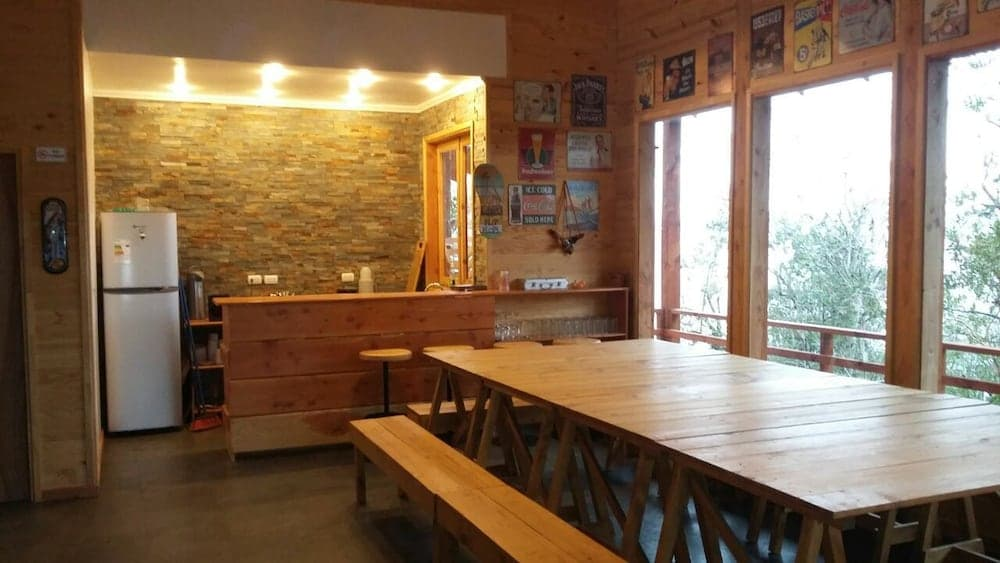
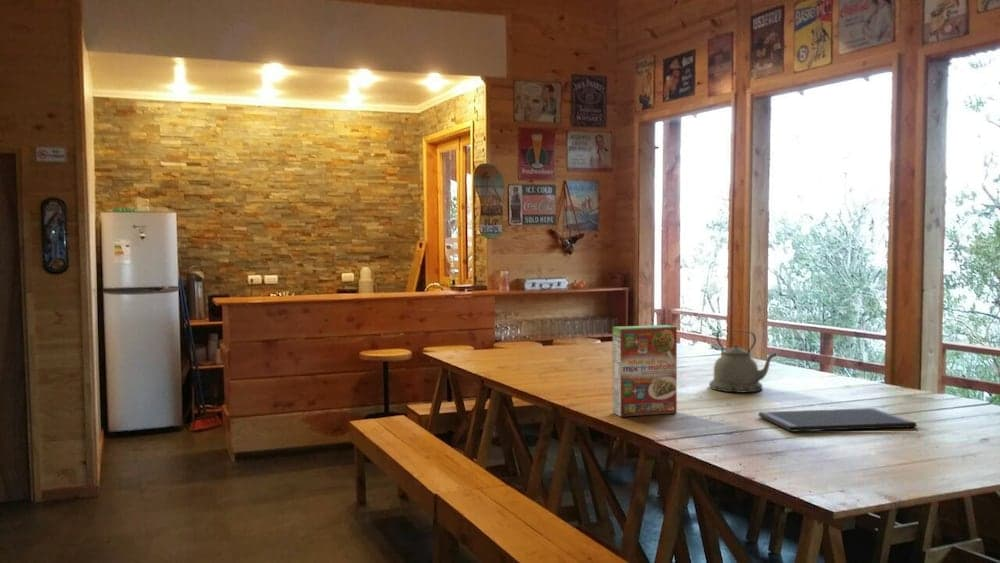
+ cereal box (644, 369)
+ kettle (739, 359)
+ cutting board (834, 419)
